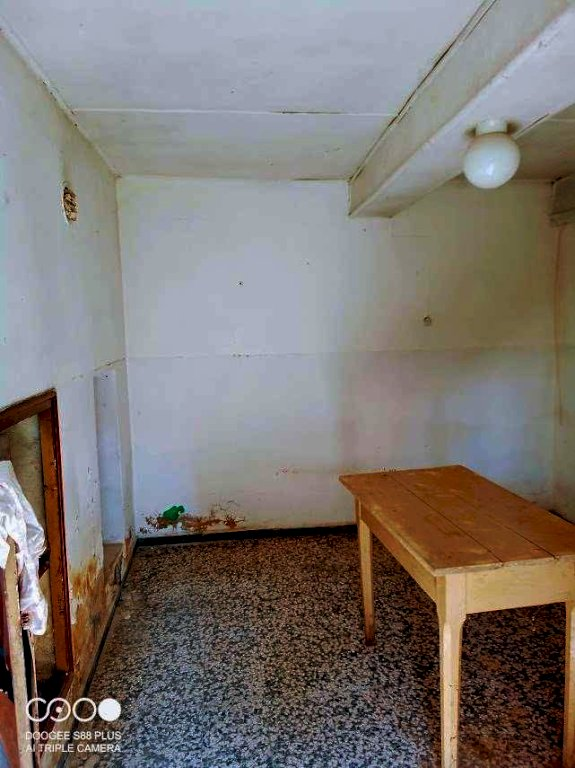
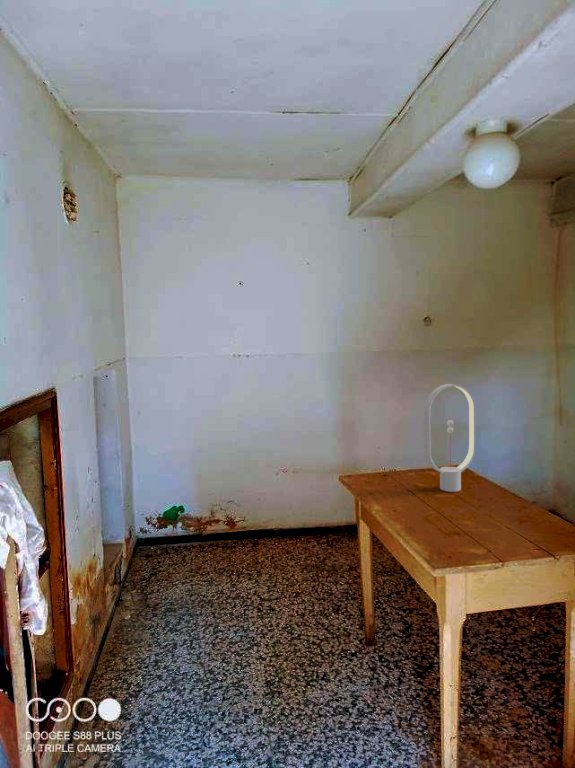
+ desk lamp (450, 437)
